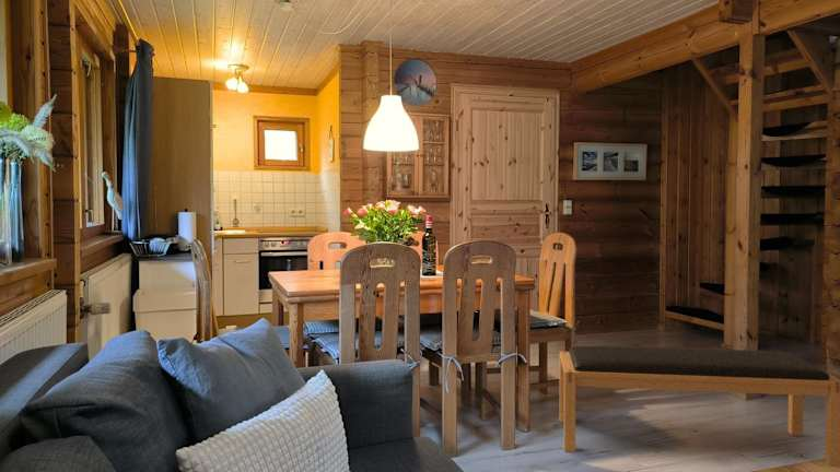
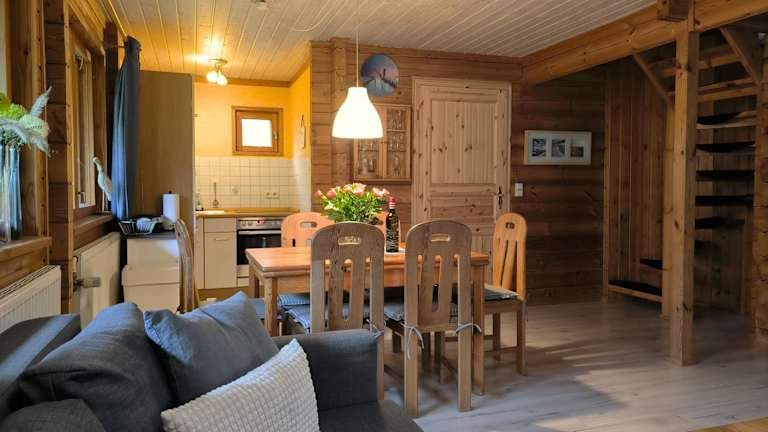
- bench (690, 390)
